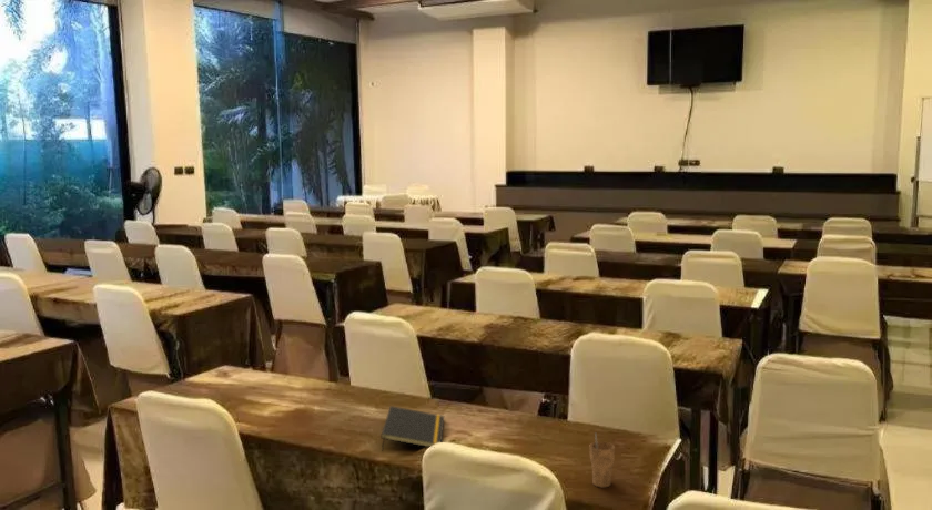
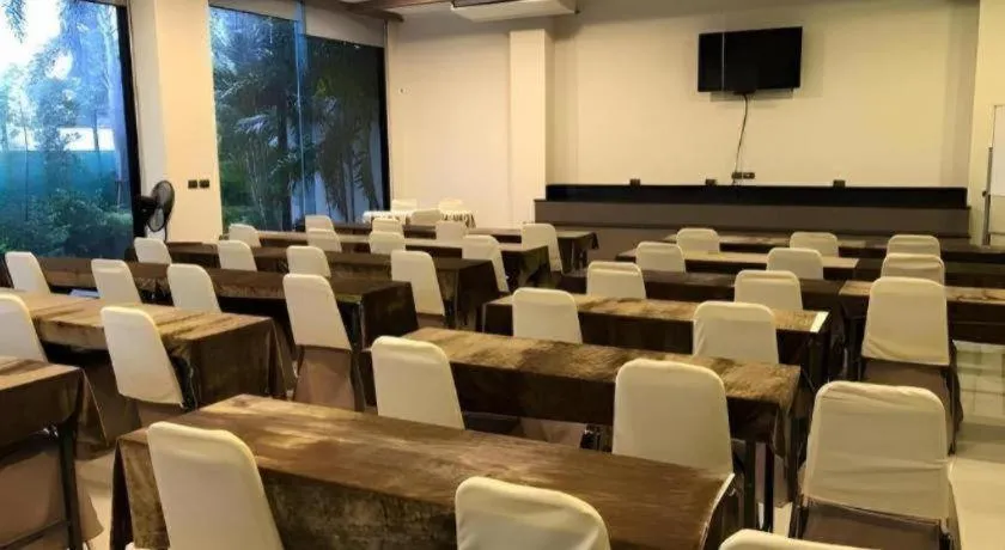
- notepad (414, 426)
- cup (601, 459)
